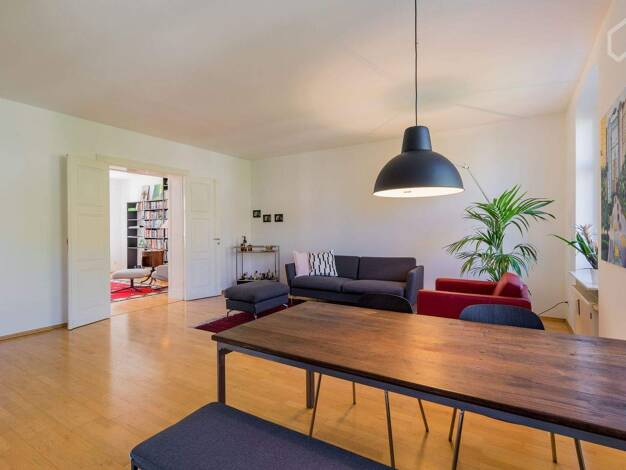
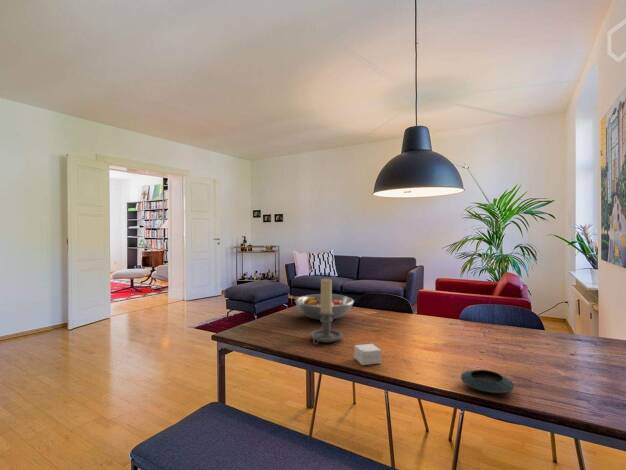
+ small box (367, 354)
+ candle holder (324, 309)
+ saucer (486, 379)
+ fruit bowl (320, 306)
